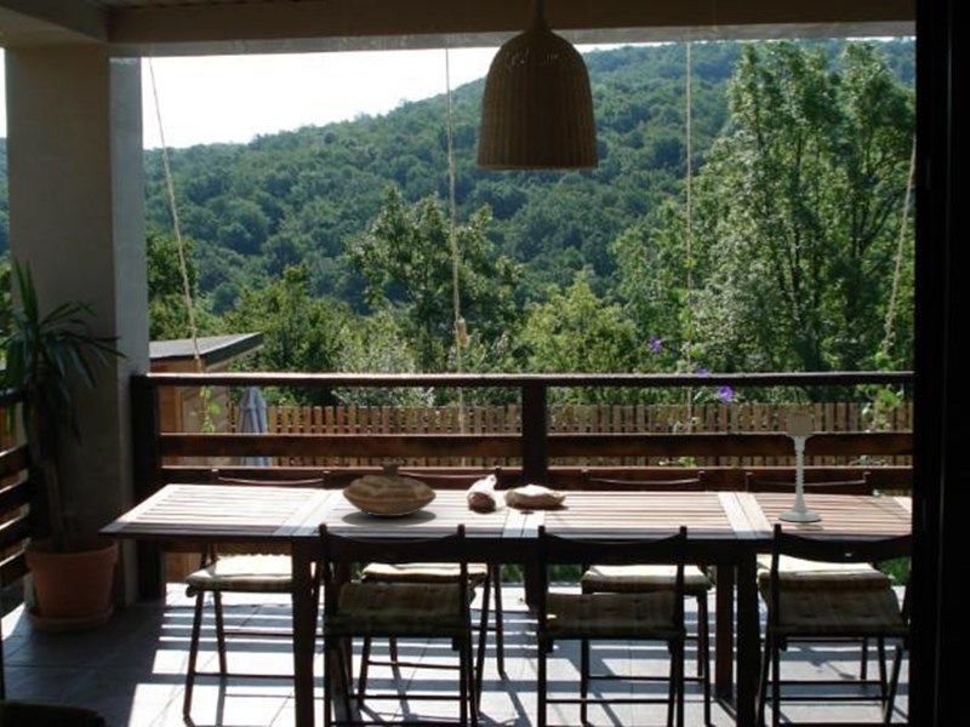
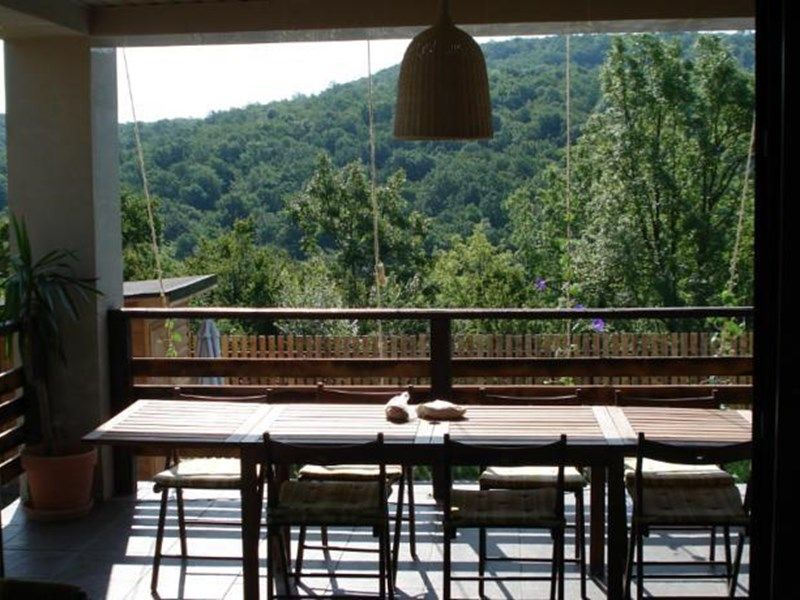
- decorative bowl (389, 488)
- candle holder (799, 466)
